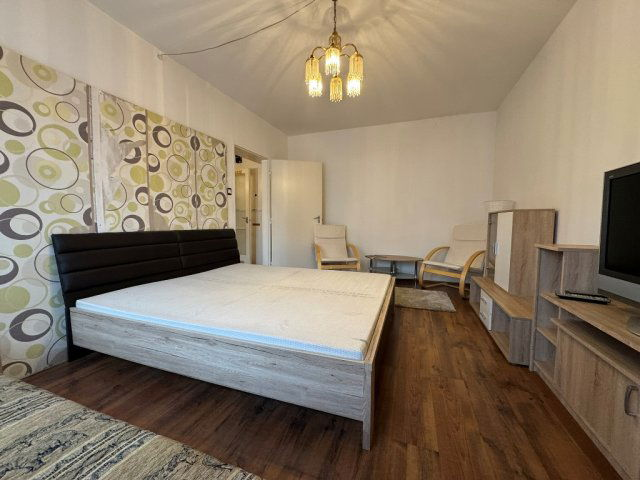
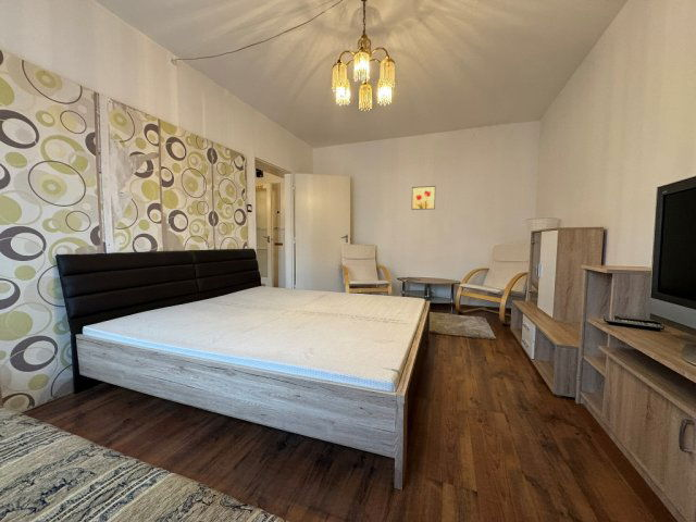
+ wall art (423, 198)
